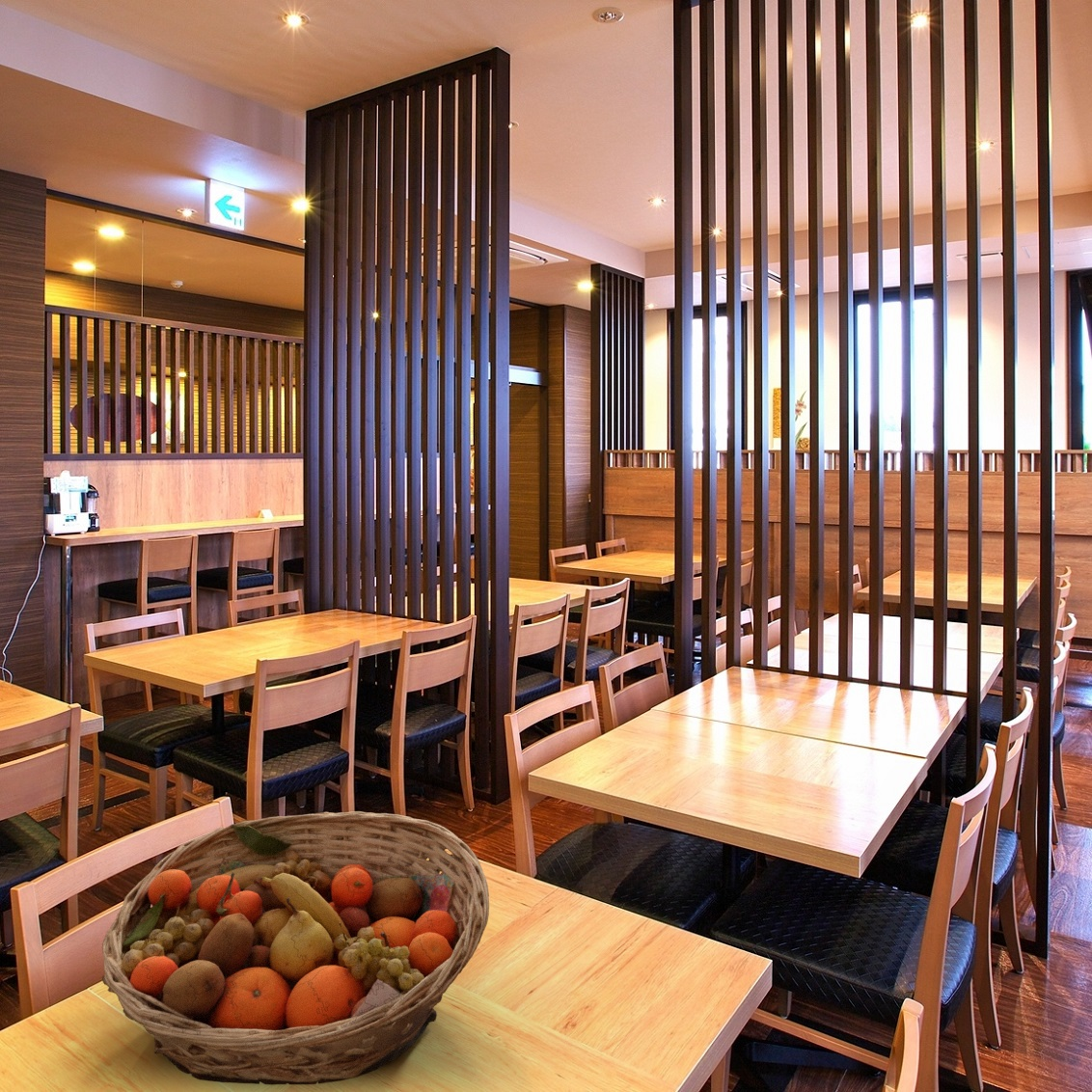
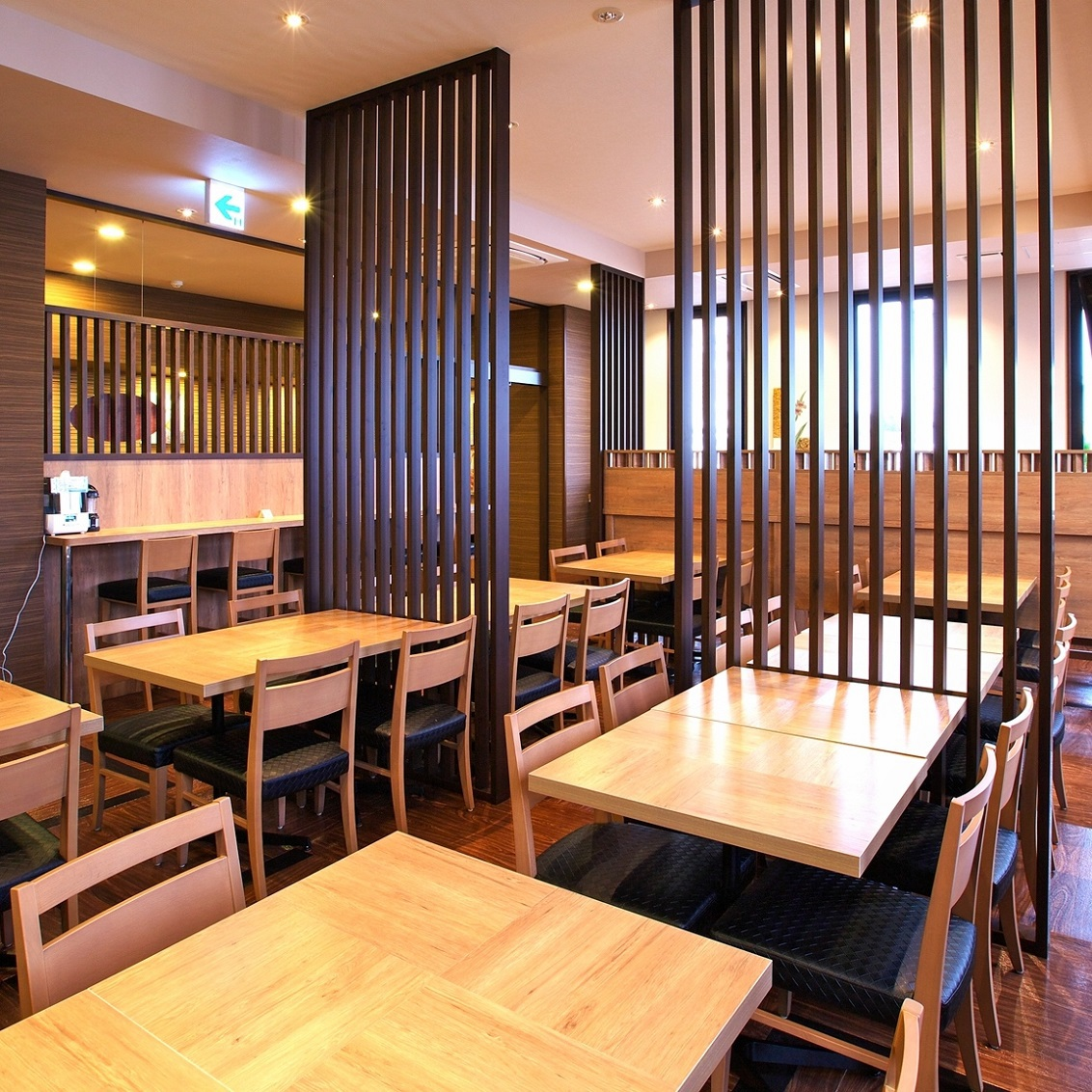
- fruit basket (303, 935)
